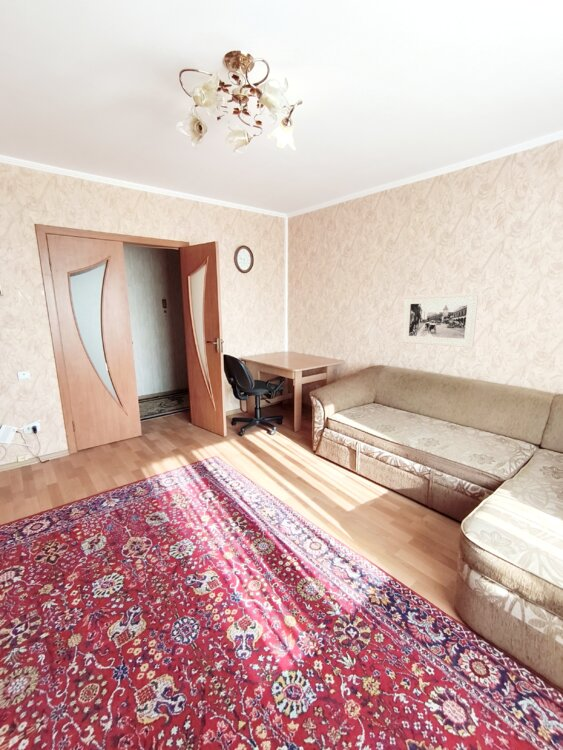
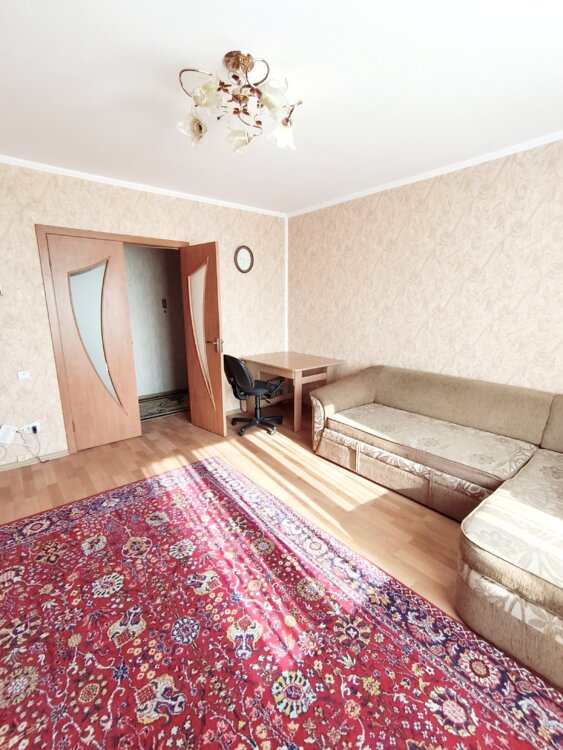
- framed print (436, 320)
